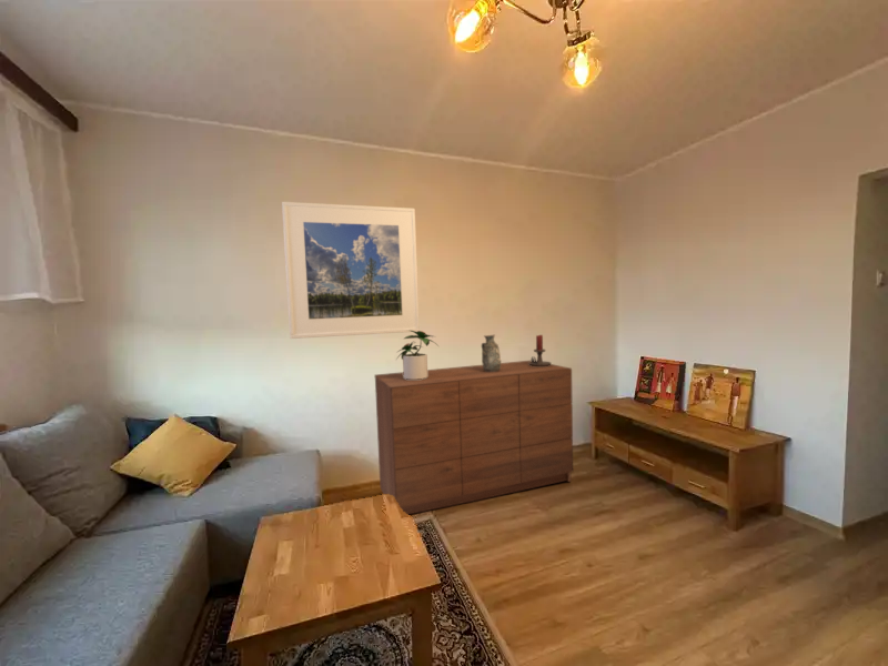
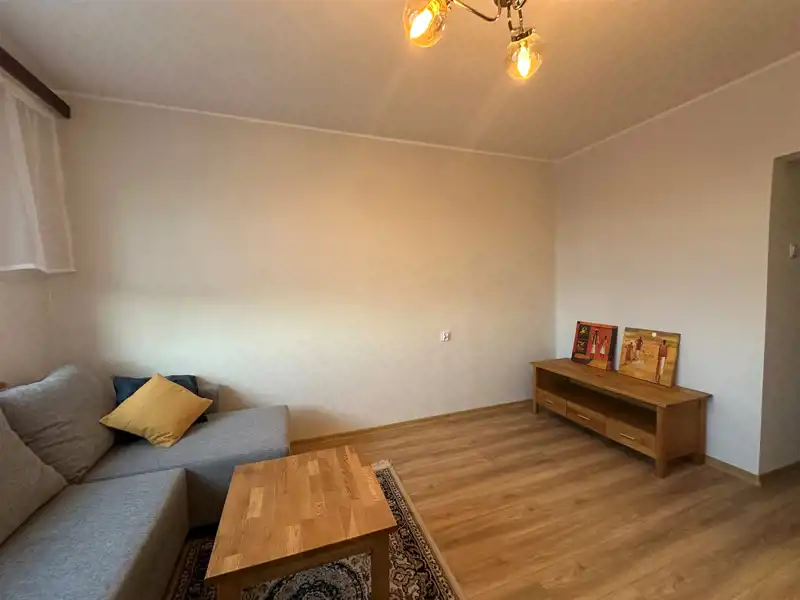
- dresser (474, 428)
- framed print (354, 271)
- decorative vase (490, 352)
- candle holder (537, 349)
- potted plant (417, 353)
